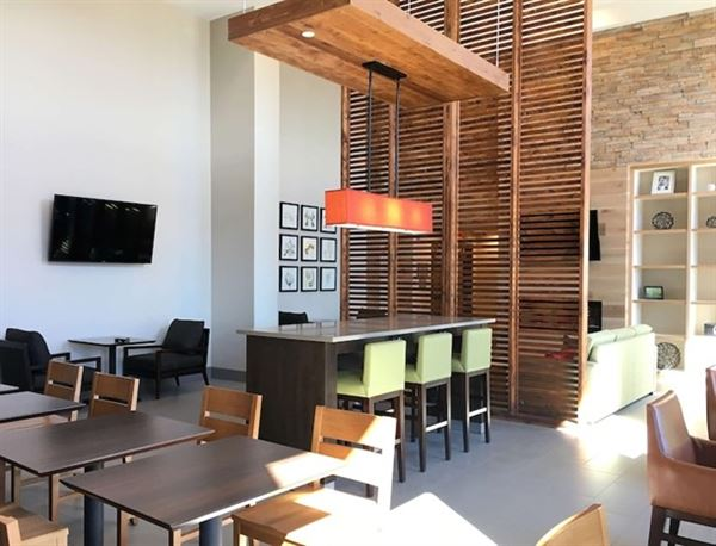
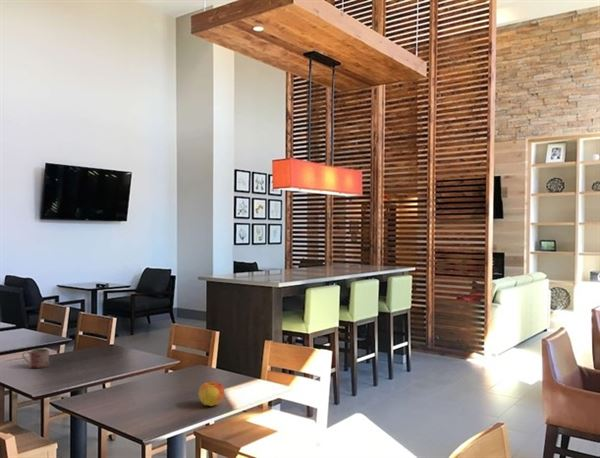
+ apple (211, 392)
+ mug (36, 357)
